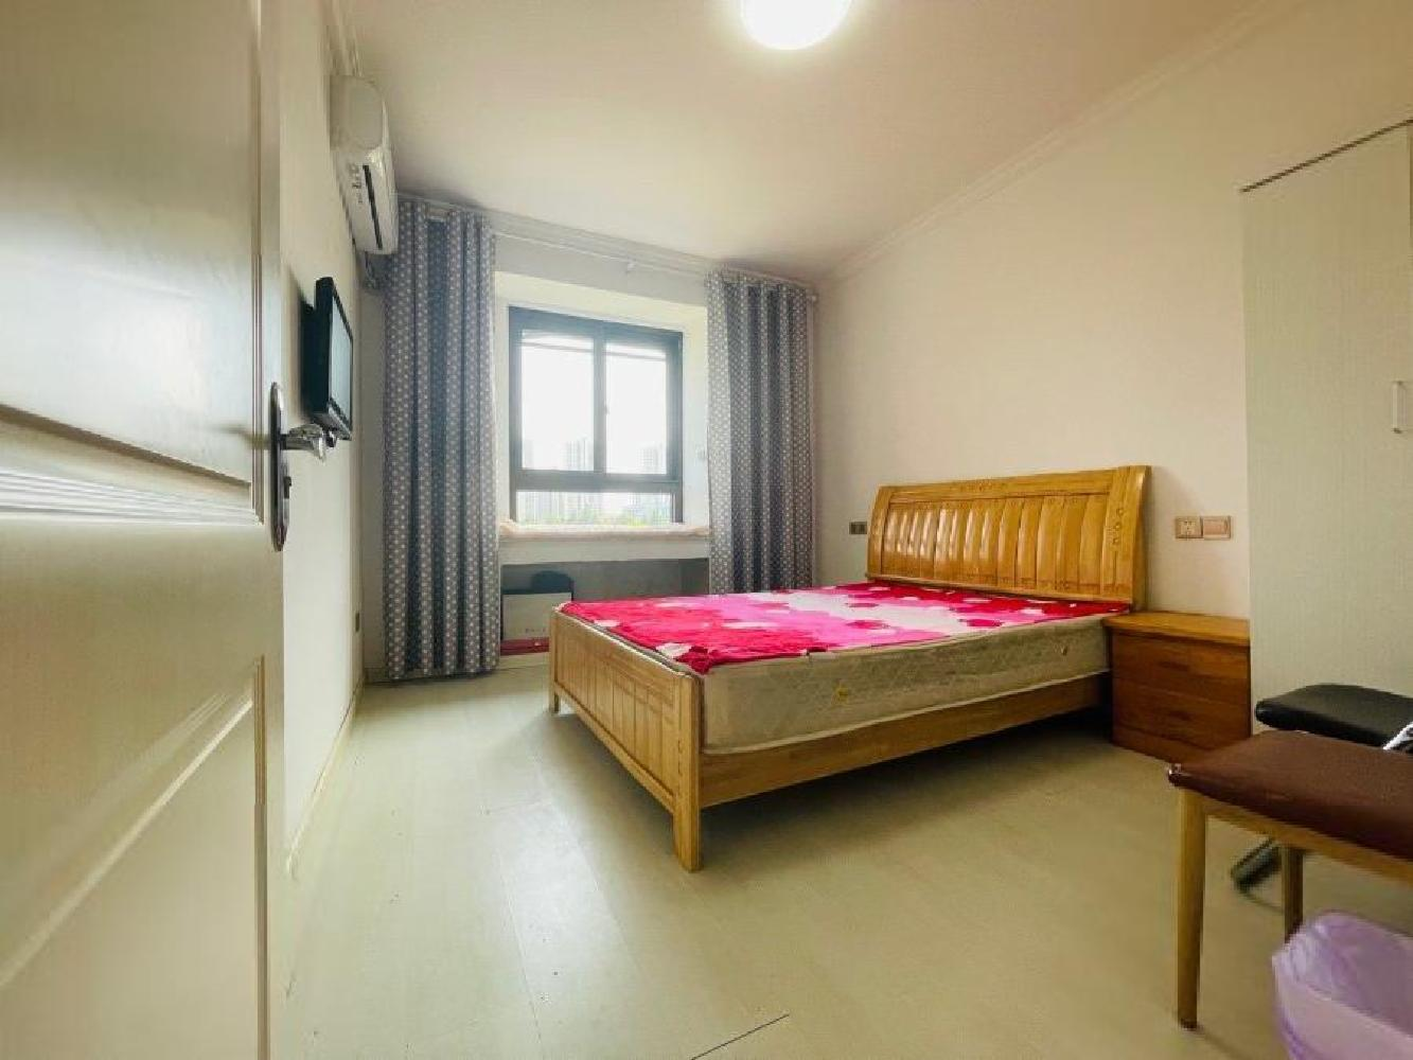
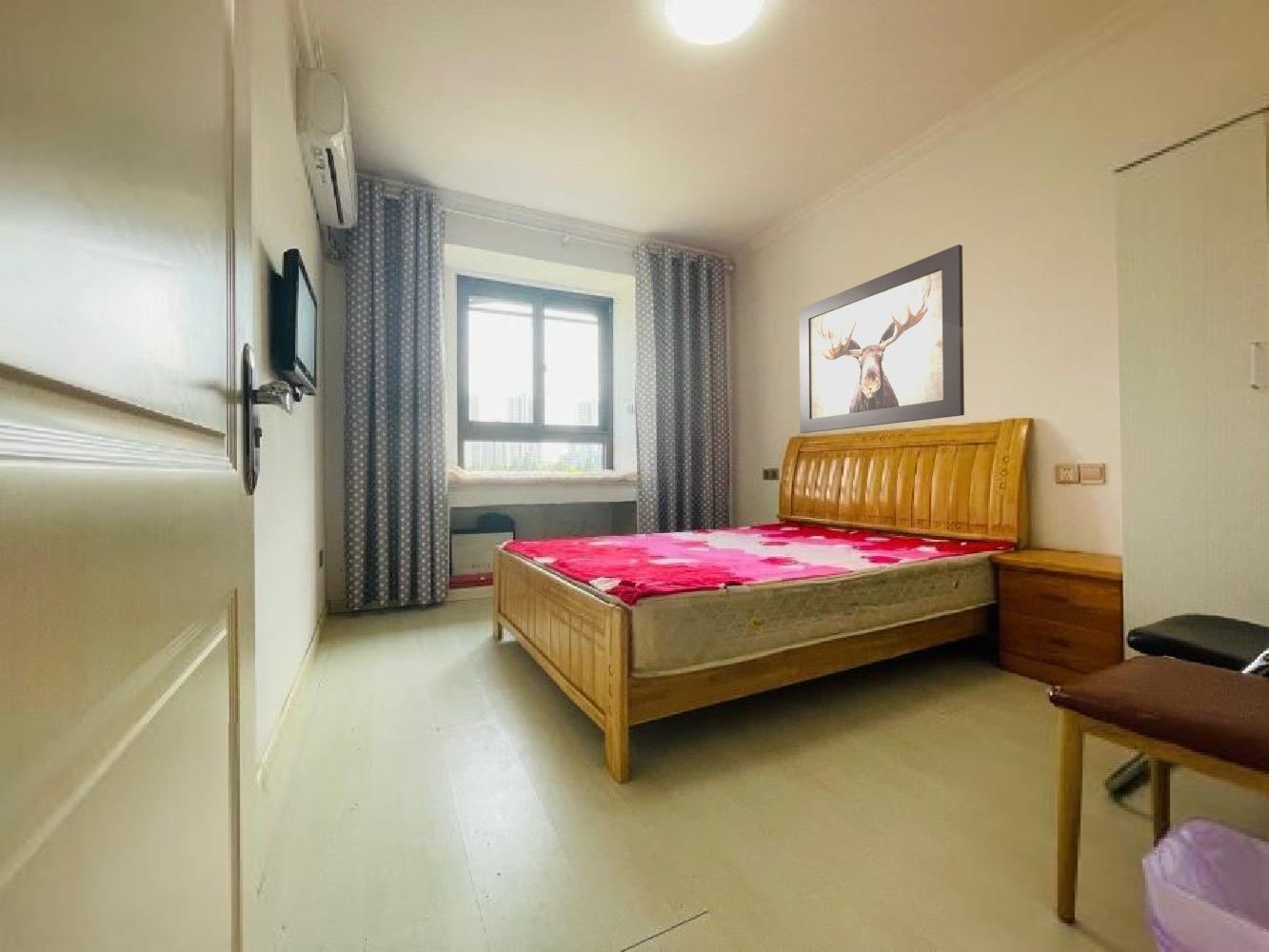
+ wall art (868, 353)
